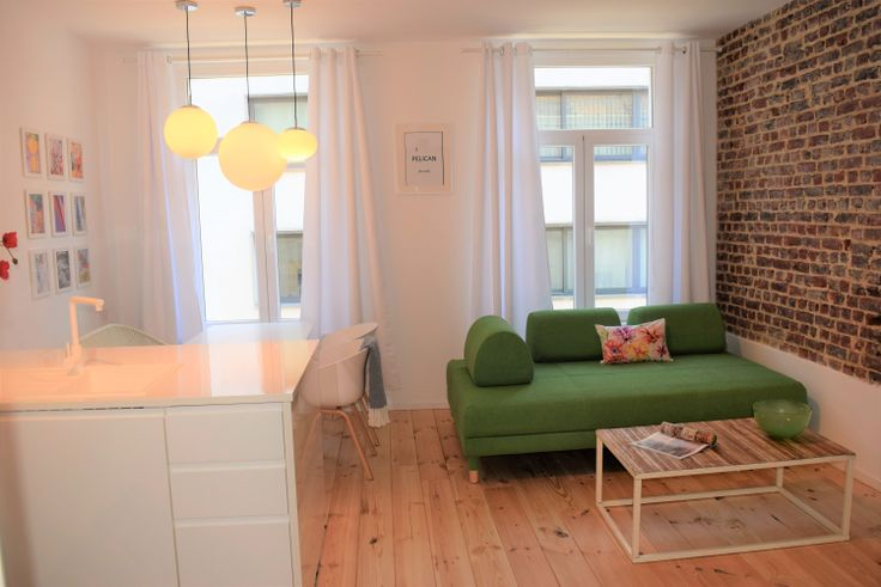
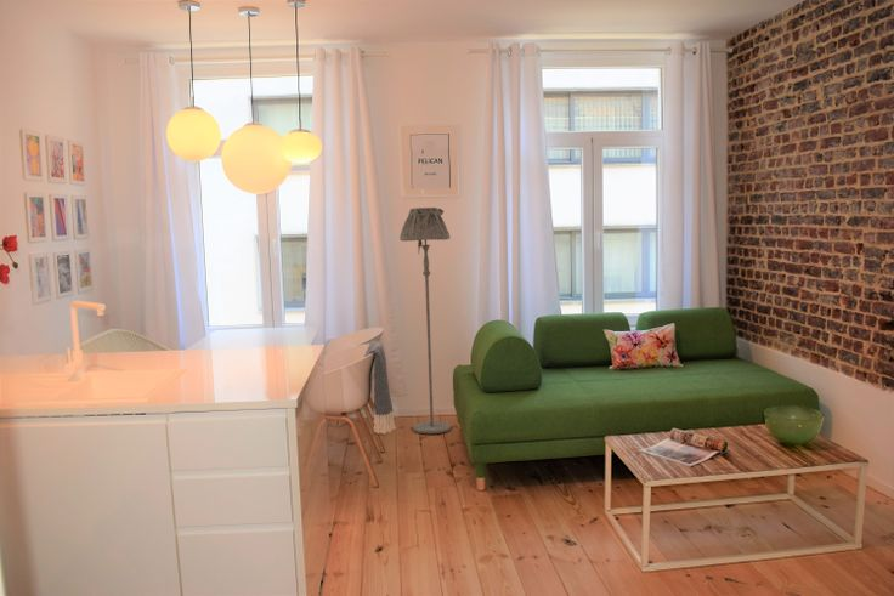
+ floor lamp (428, 319)
